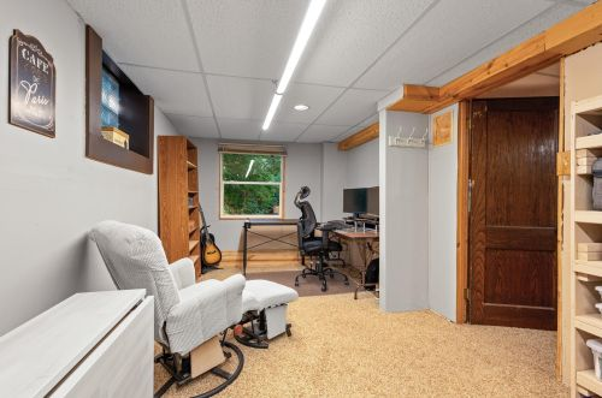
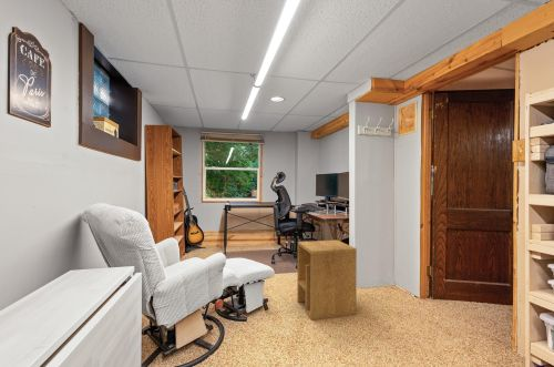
+ side table (325, 276)
